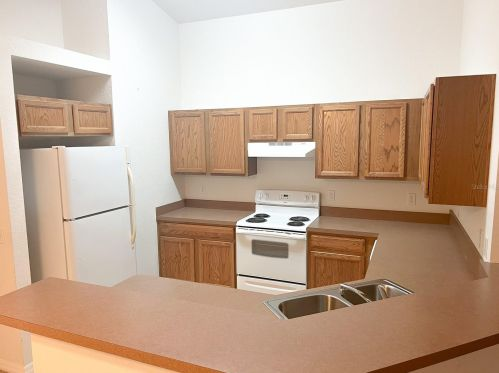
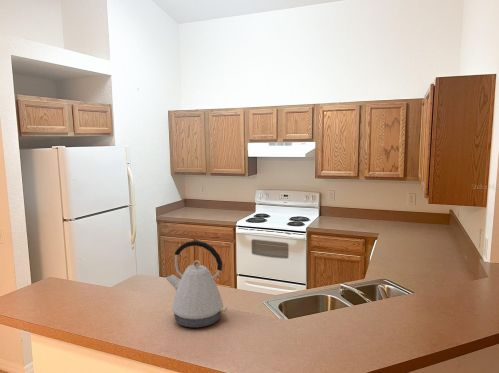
+ kettle (195, 280)
